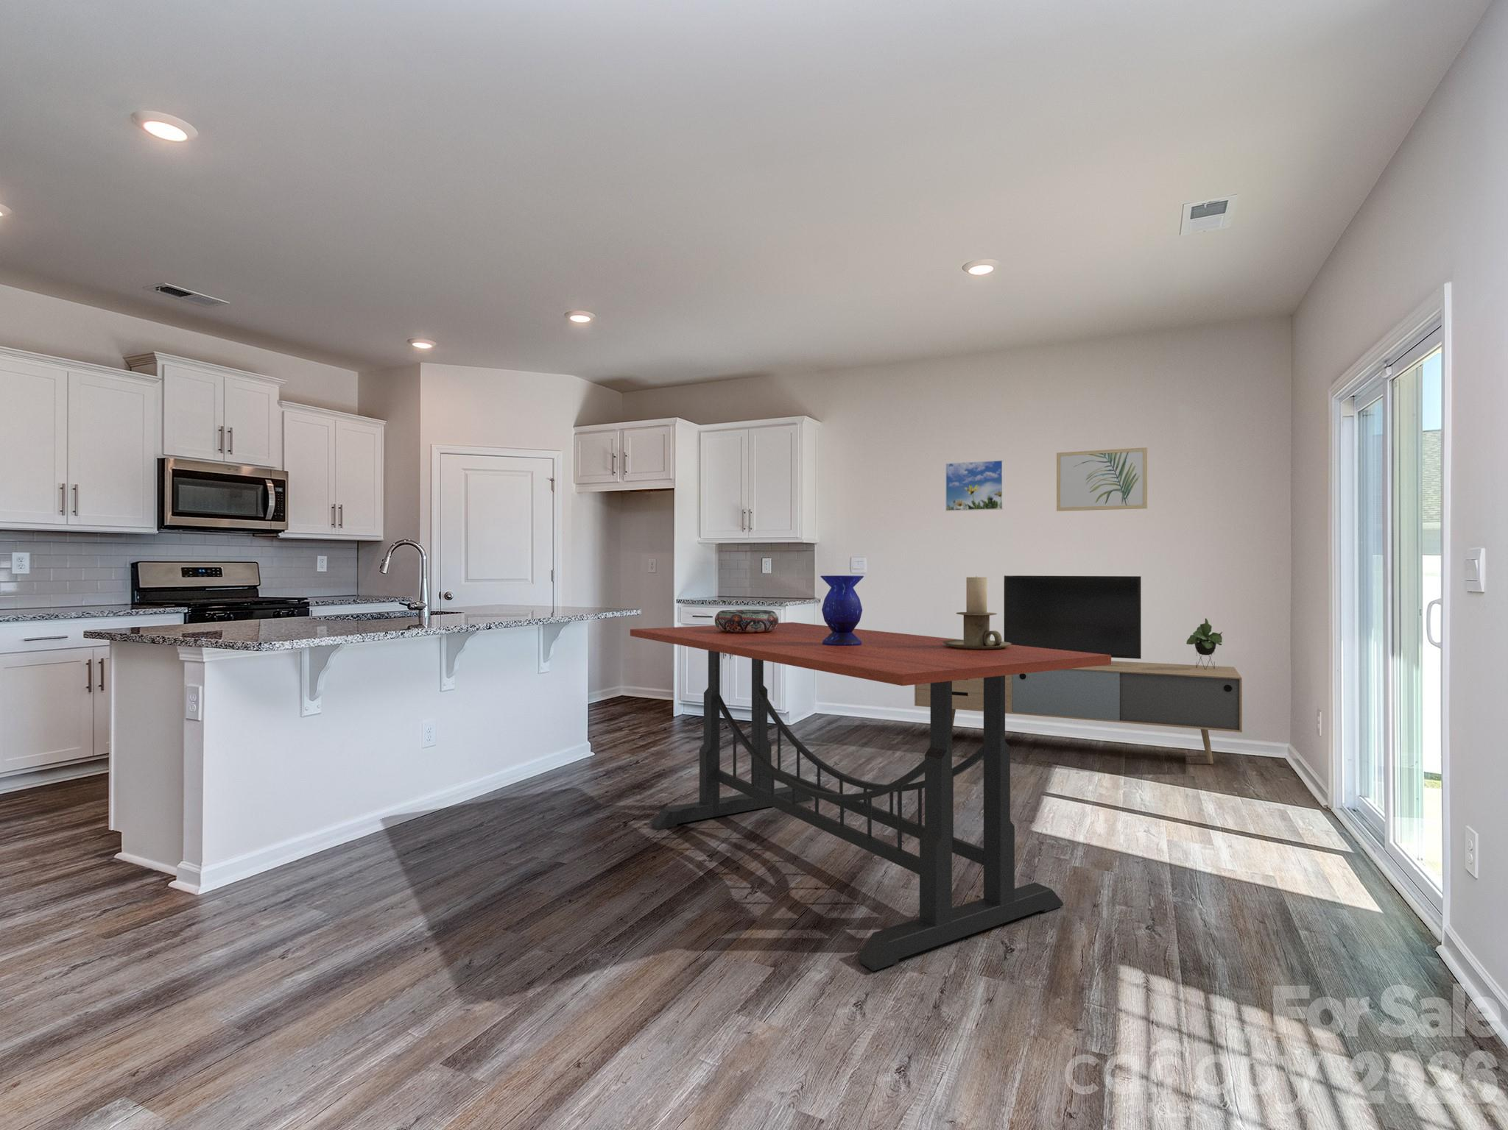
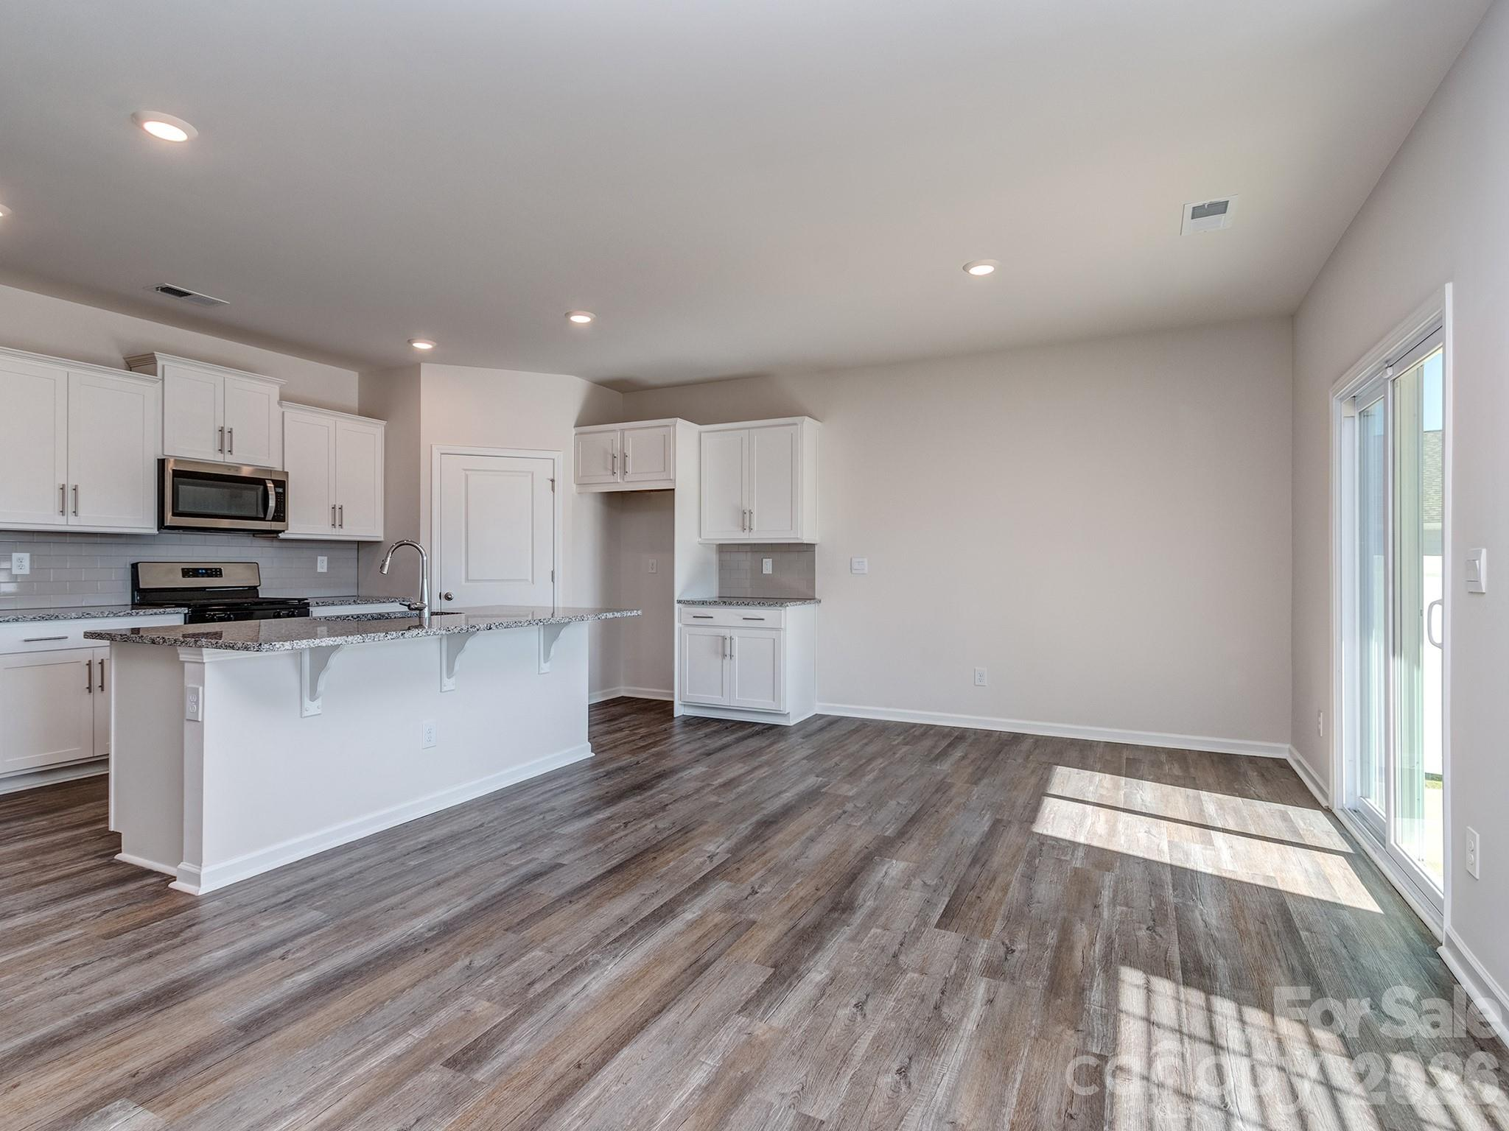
- media console (1069, 668)
- wall art (1101, 480)
- vase (842, 609)
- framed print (974, 485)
- candle holder (976, 610)
- dining table (822, 761)
- decorative bowl (747, 620)
